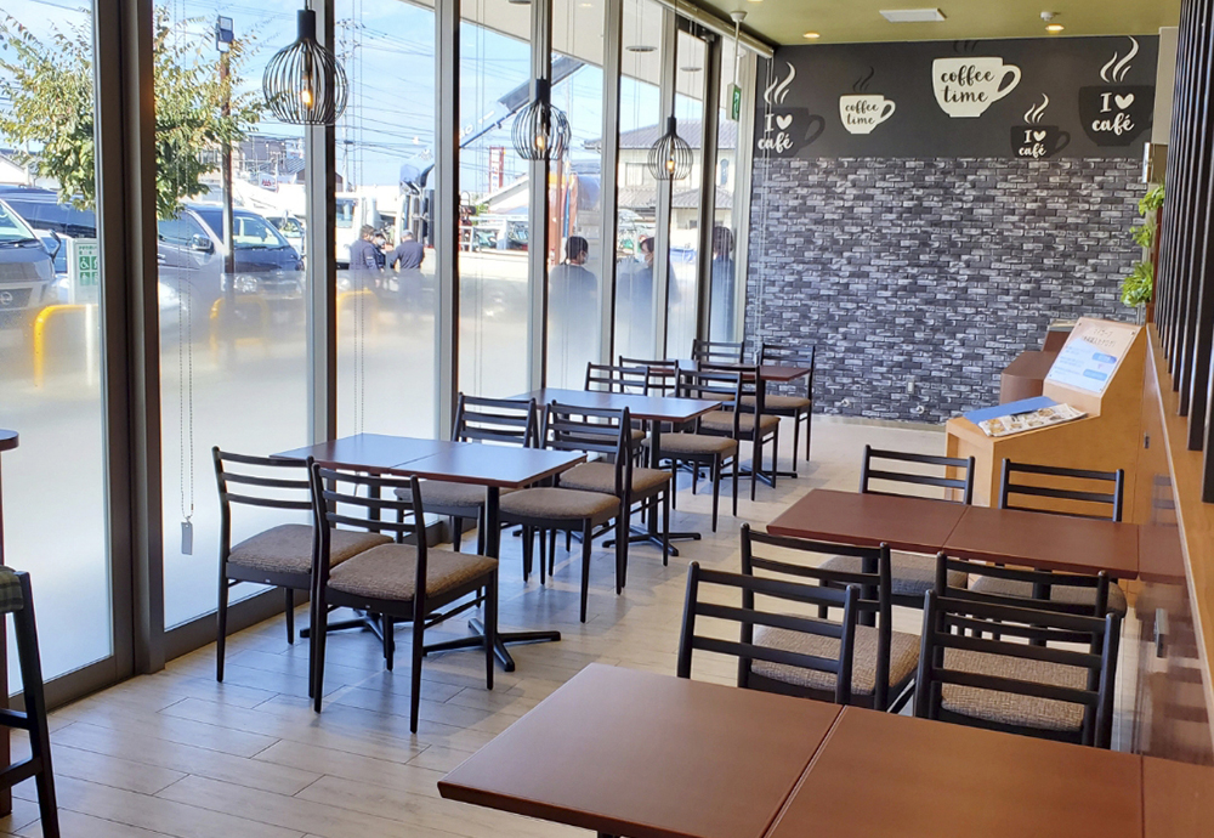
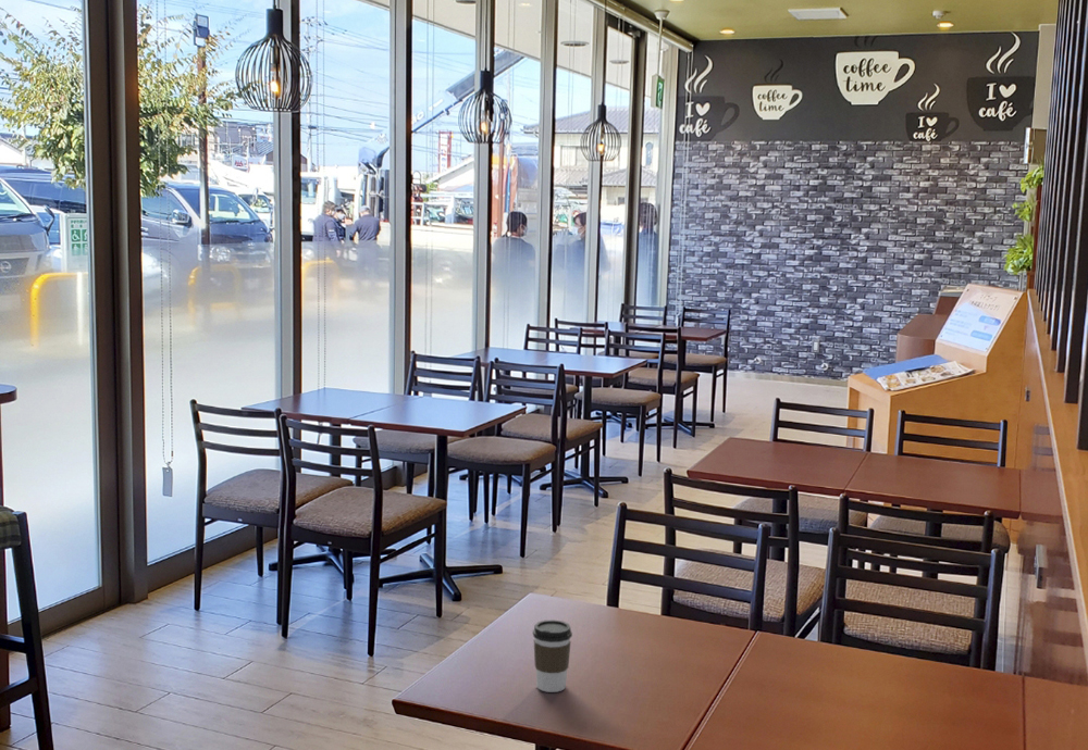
+ coffee cup (552, 655)
